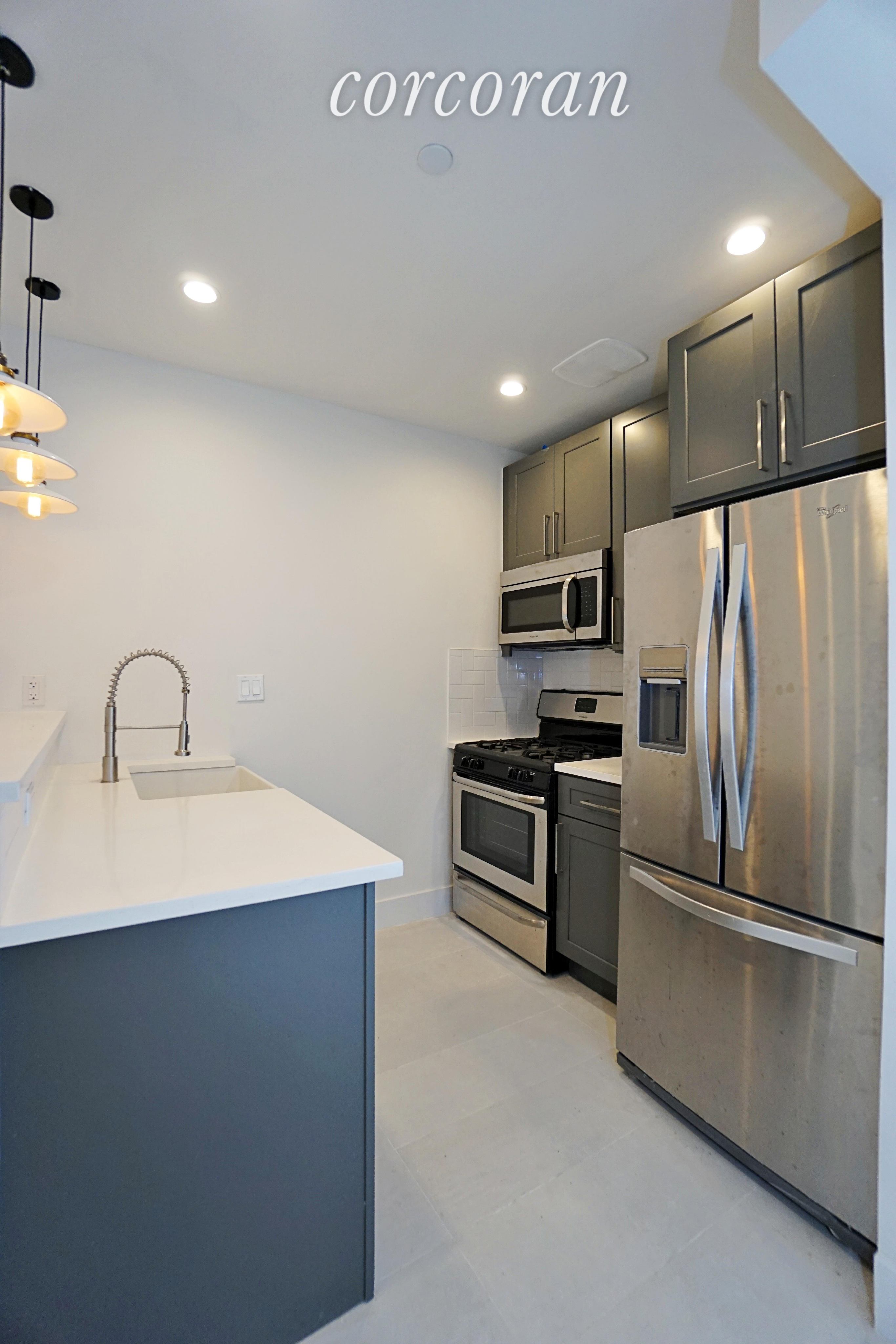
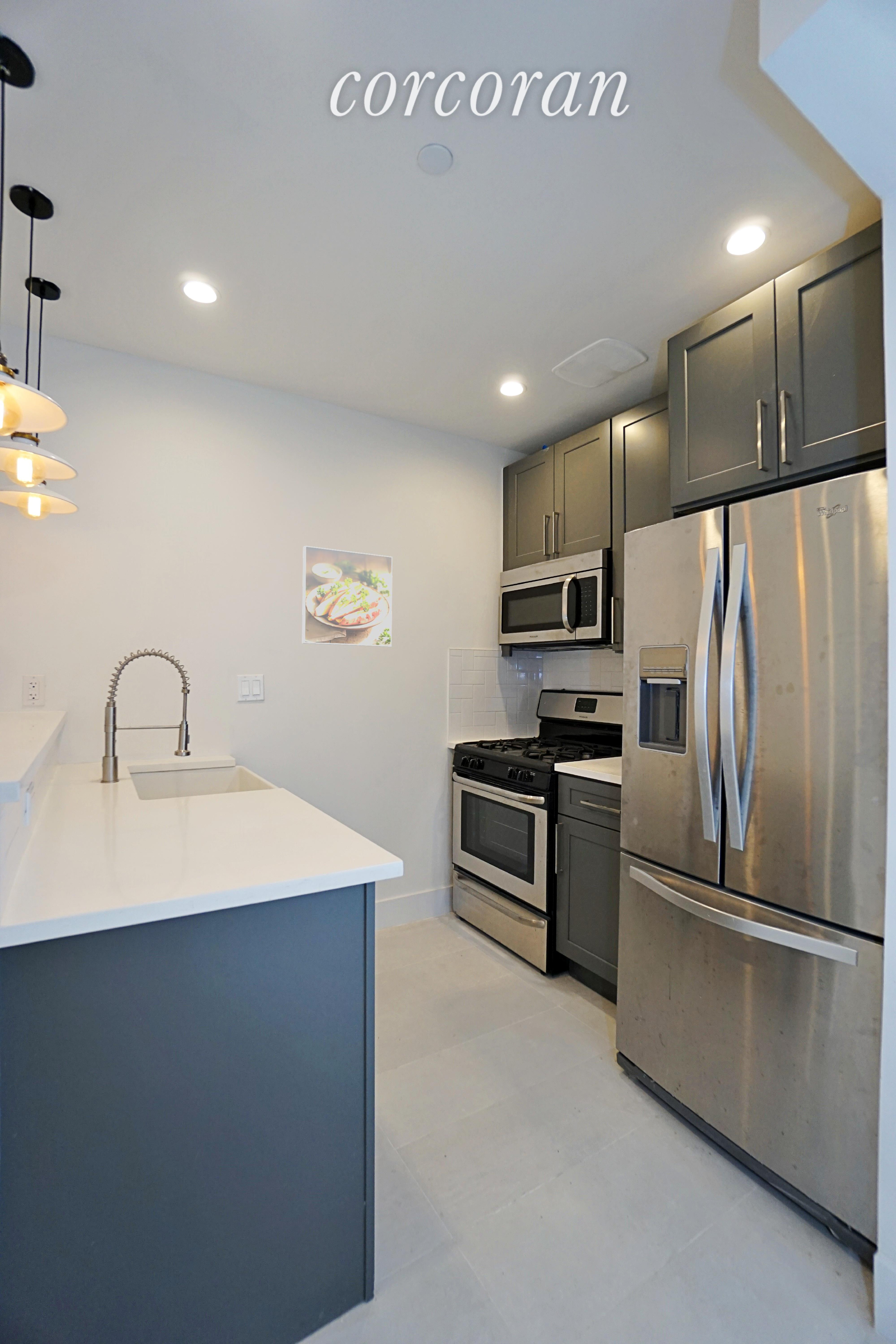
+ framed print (349, 598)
